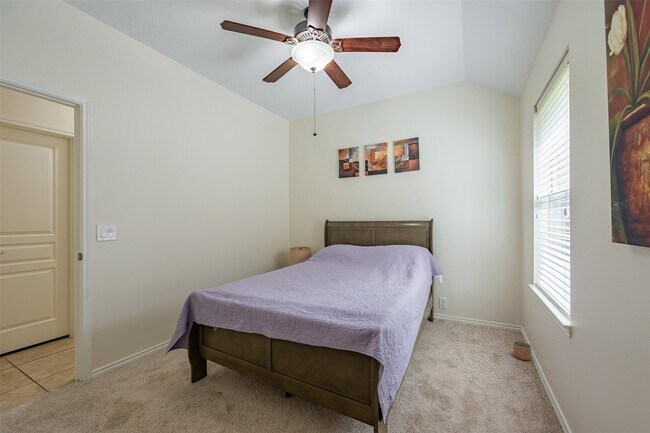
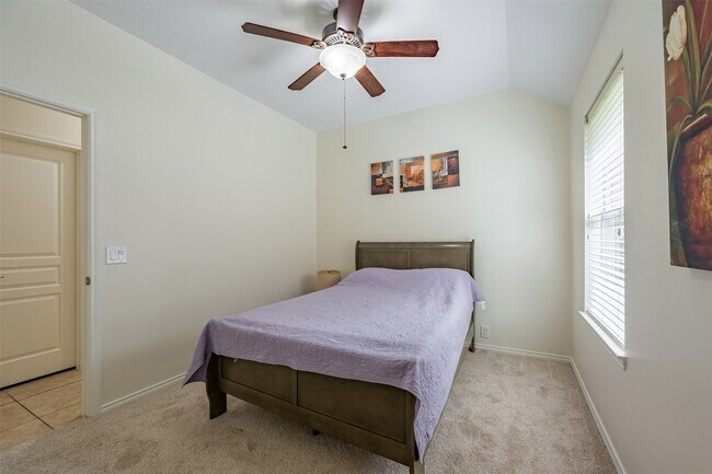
- planter (522, 351)
